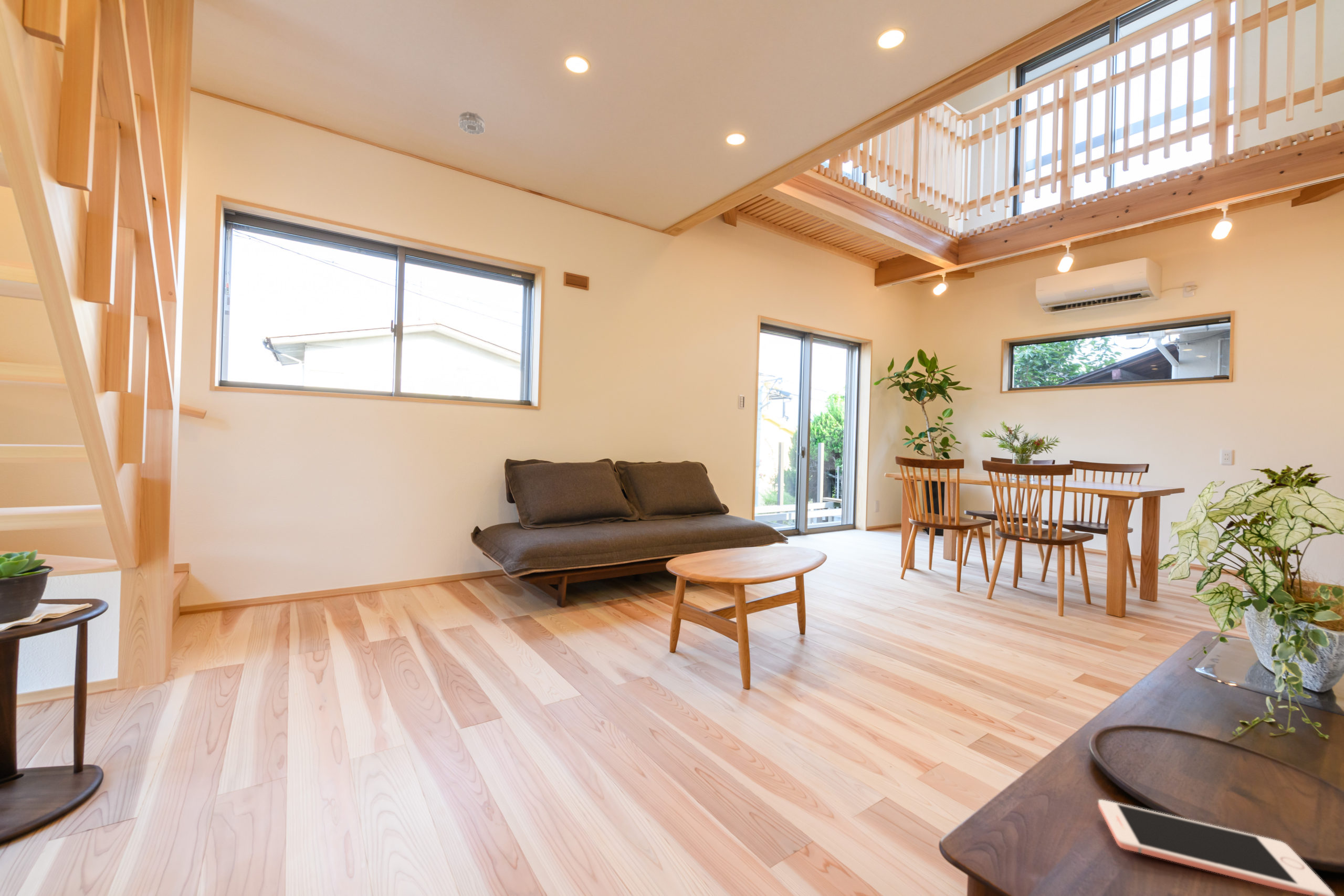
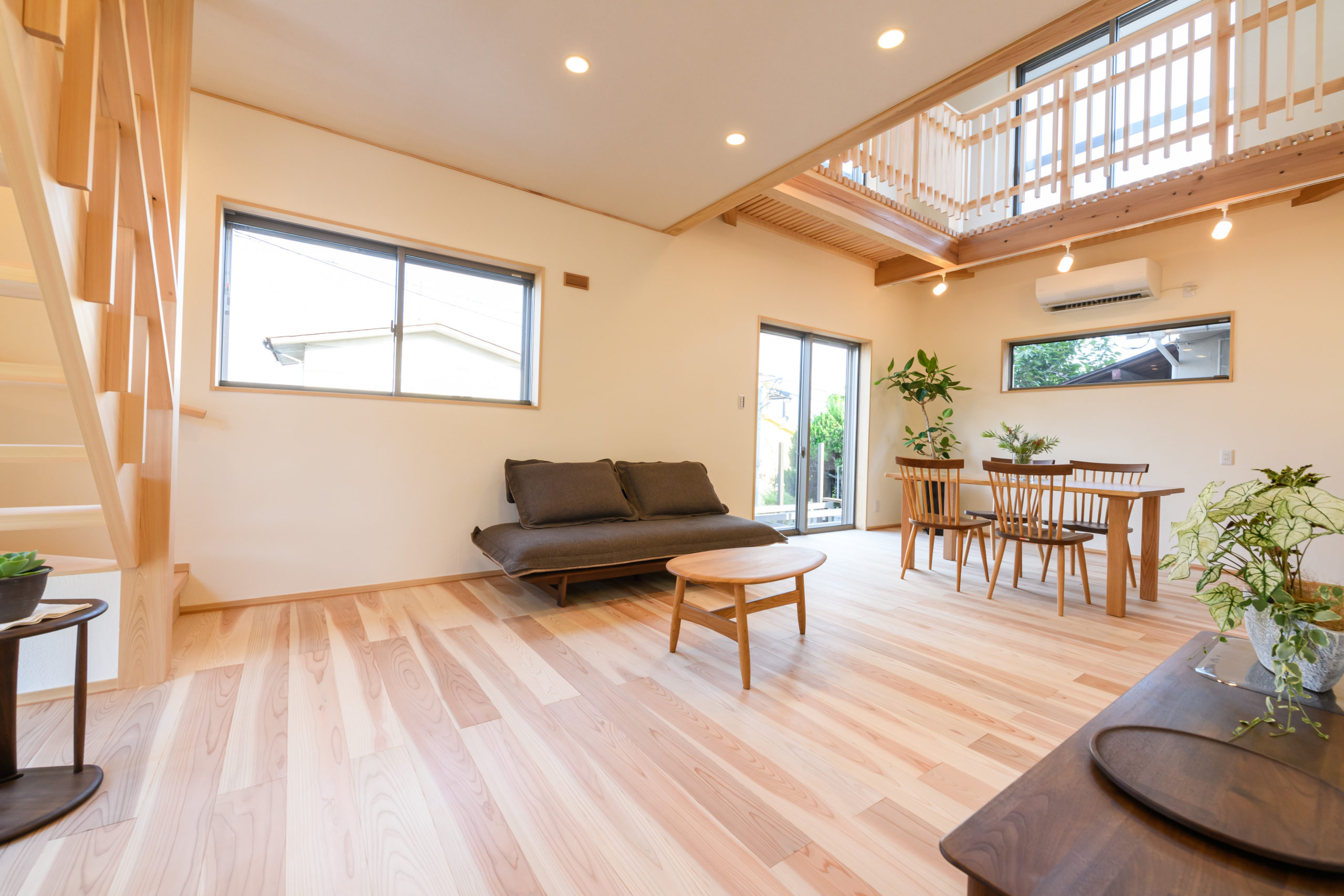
- smoke detector (471, 122)
- cell phone (1202, 845)
